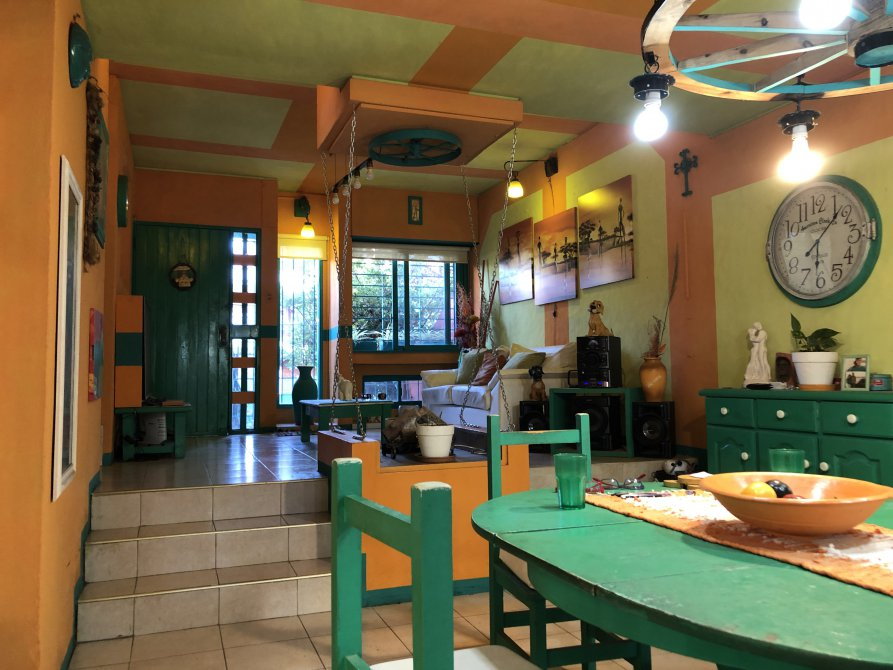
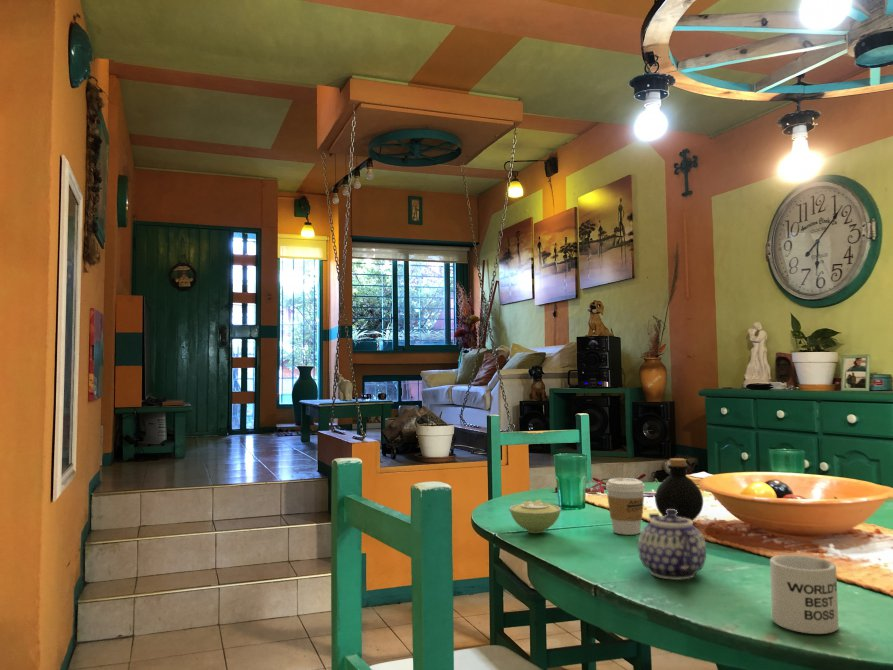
+ mug (797, 589)
+ teapot (671, 540)
+ coffee cup (625, 505)
+ bottle (678, 490)
+ sugar bowl (535, 515)
